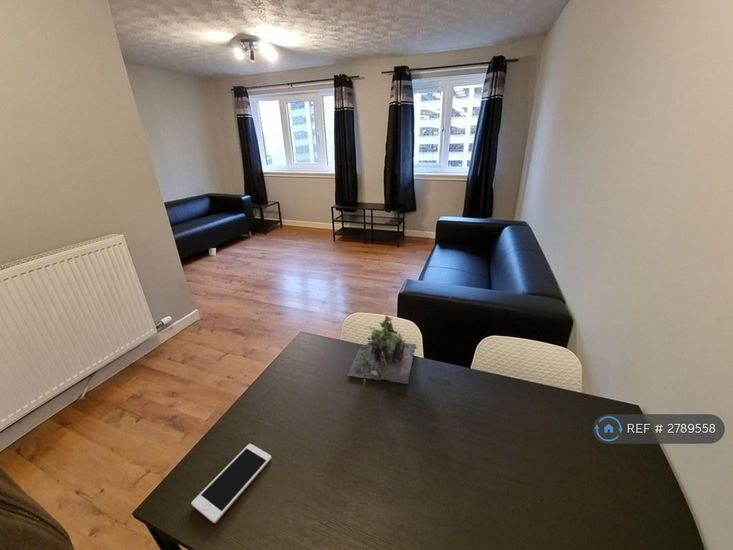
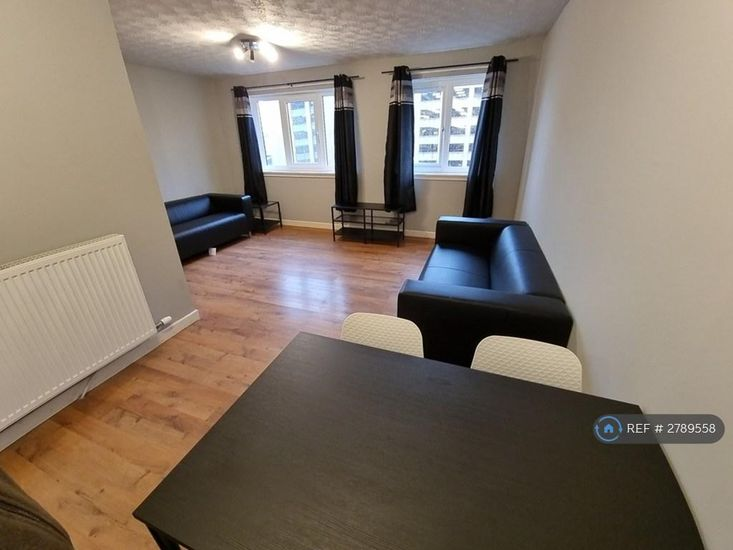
- cell phone (234, 478)
- plant (384, 343)
